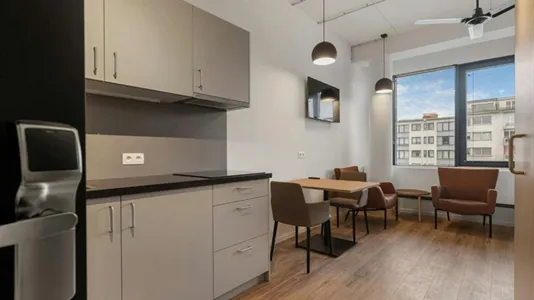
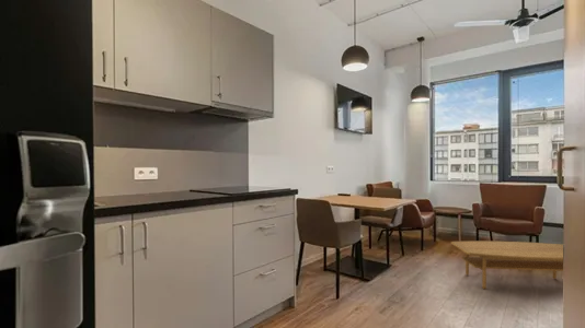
+ coffee table (520, 266)
